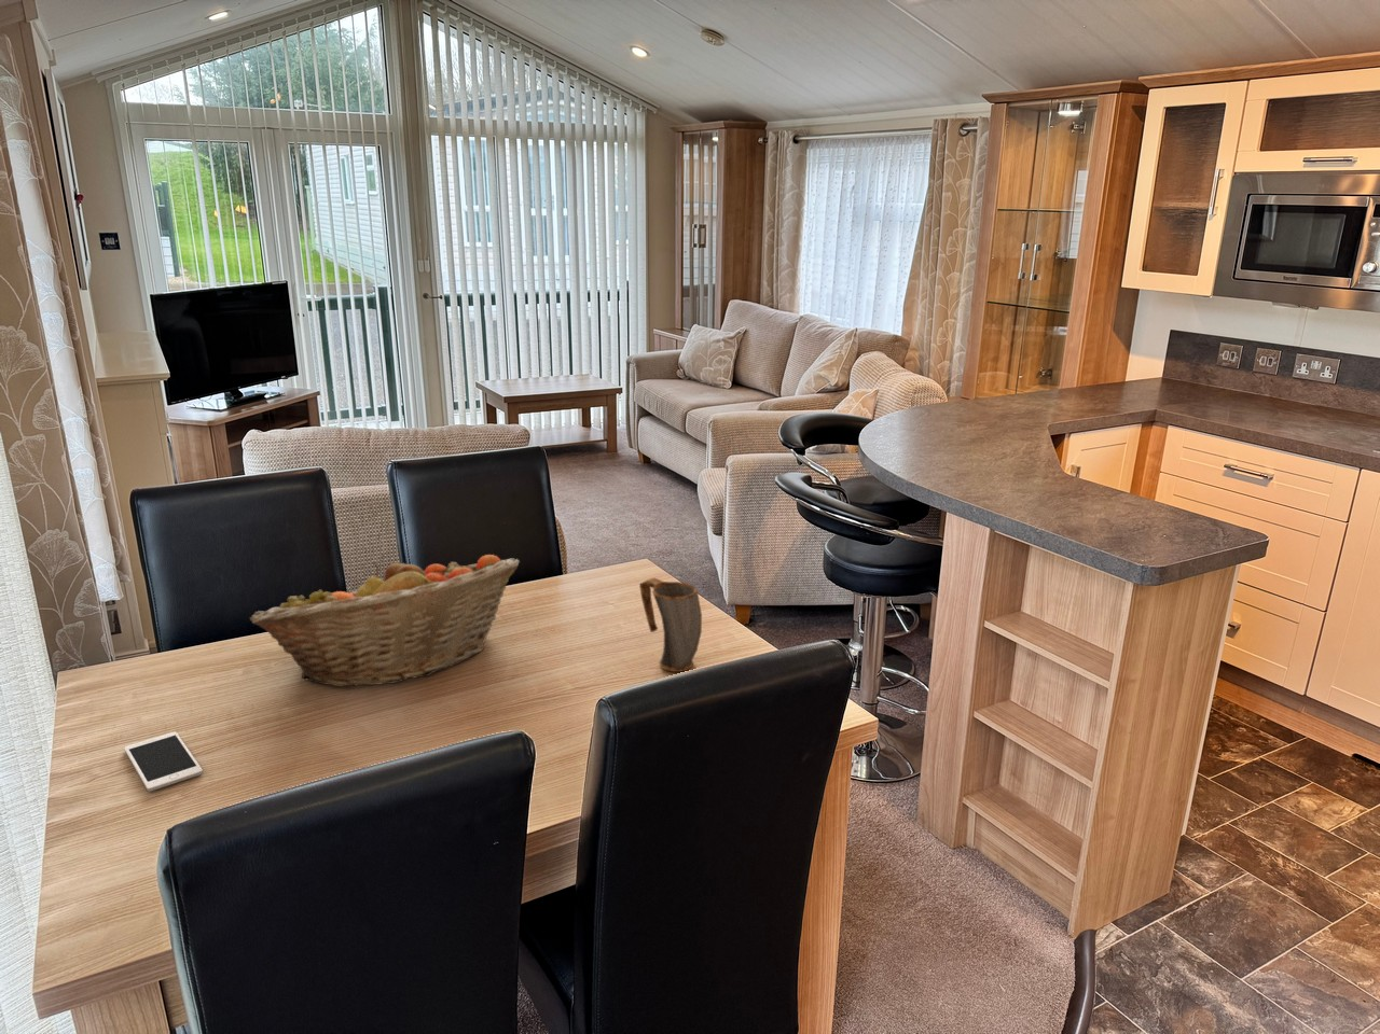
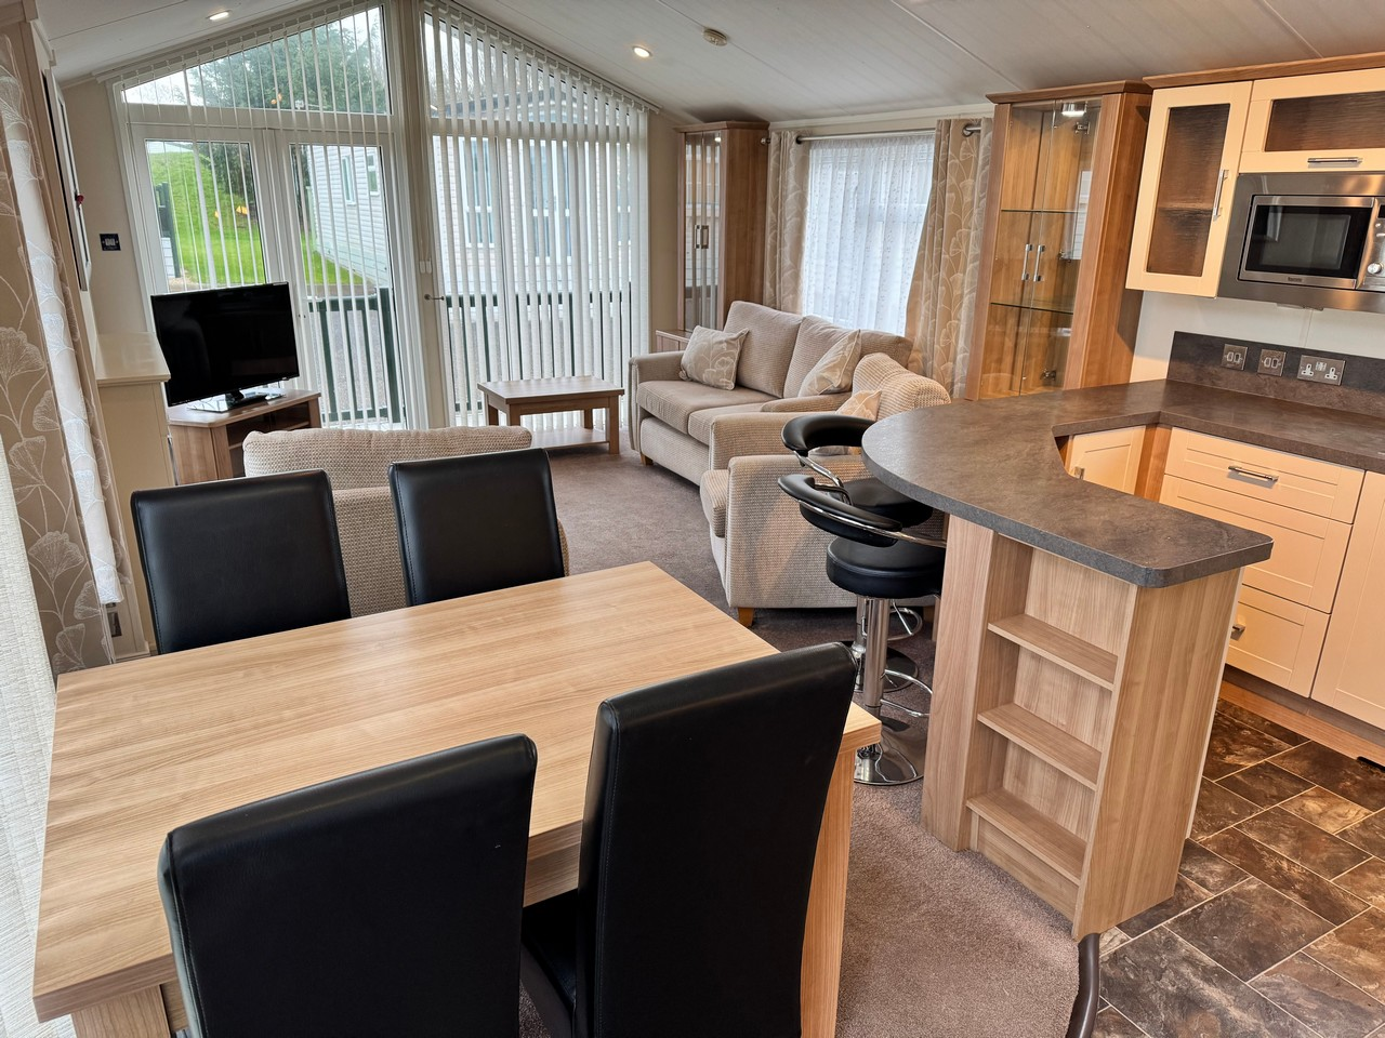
- cell phone (162, 759)
- mug (669, 623)
- fruit basket (393, 607)
